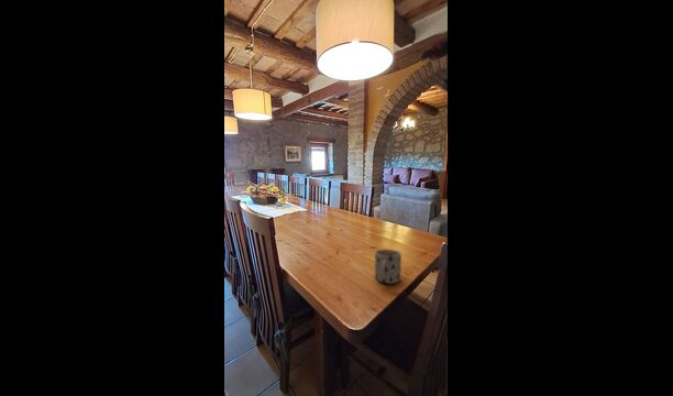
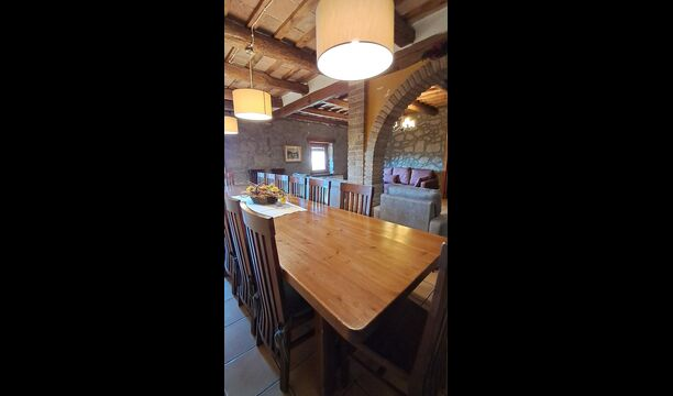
- mug (386, 266)
